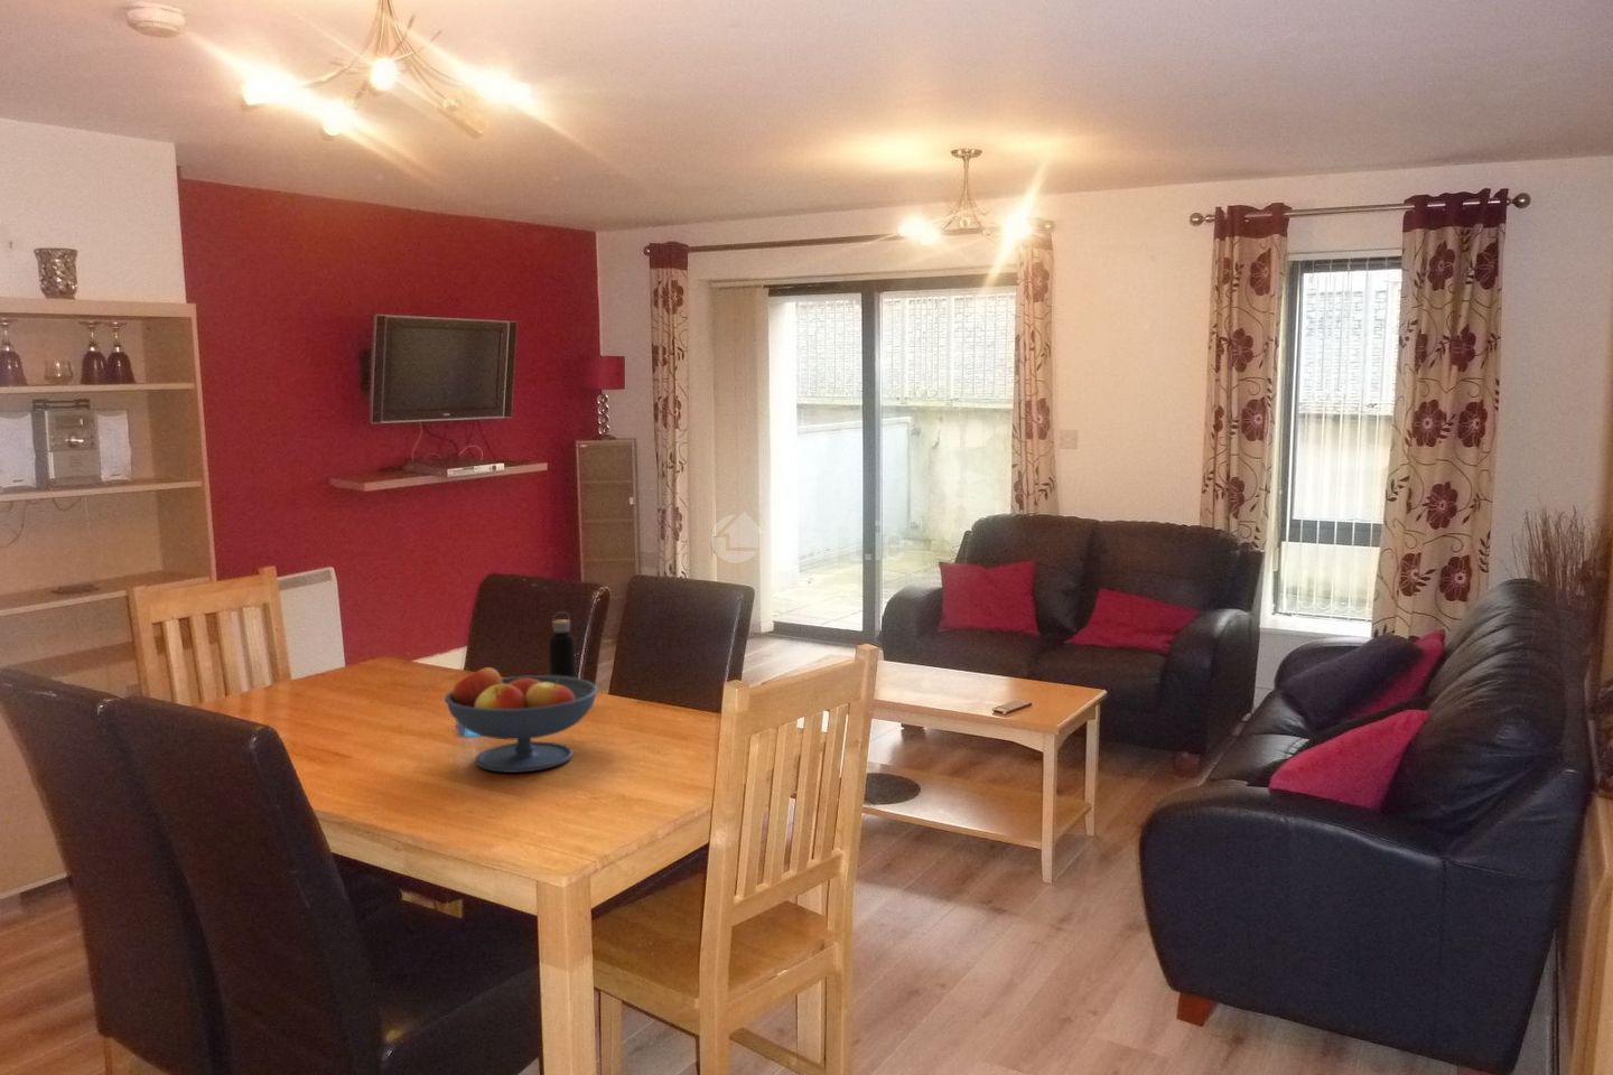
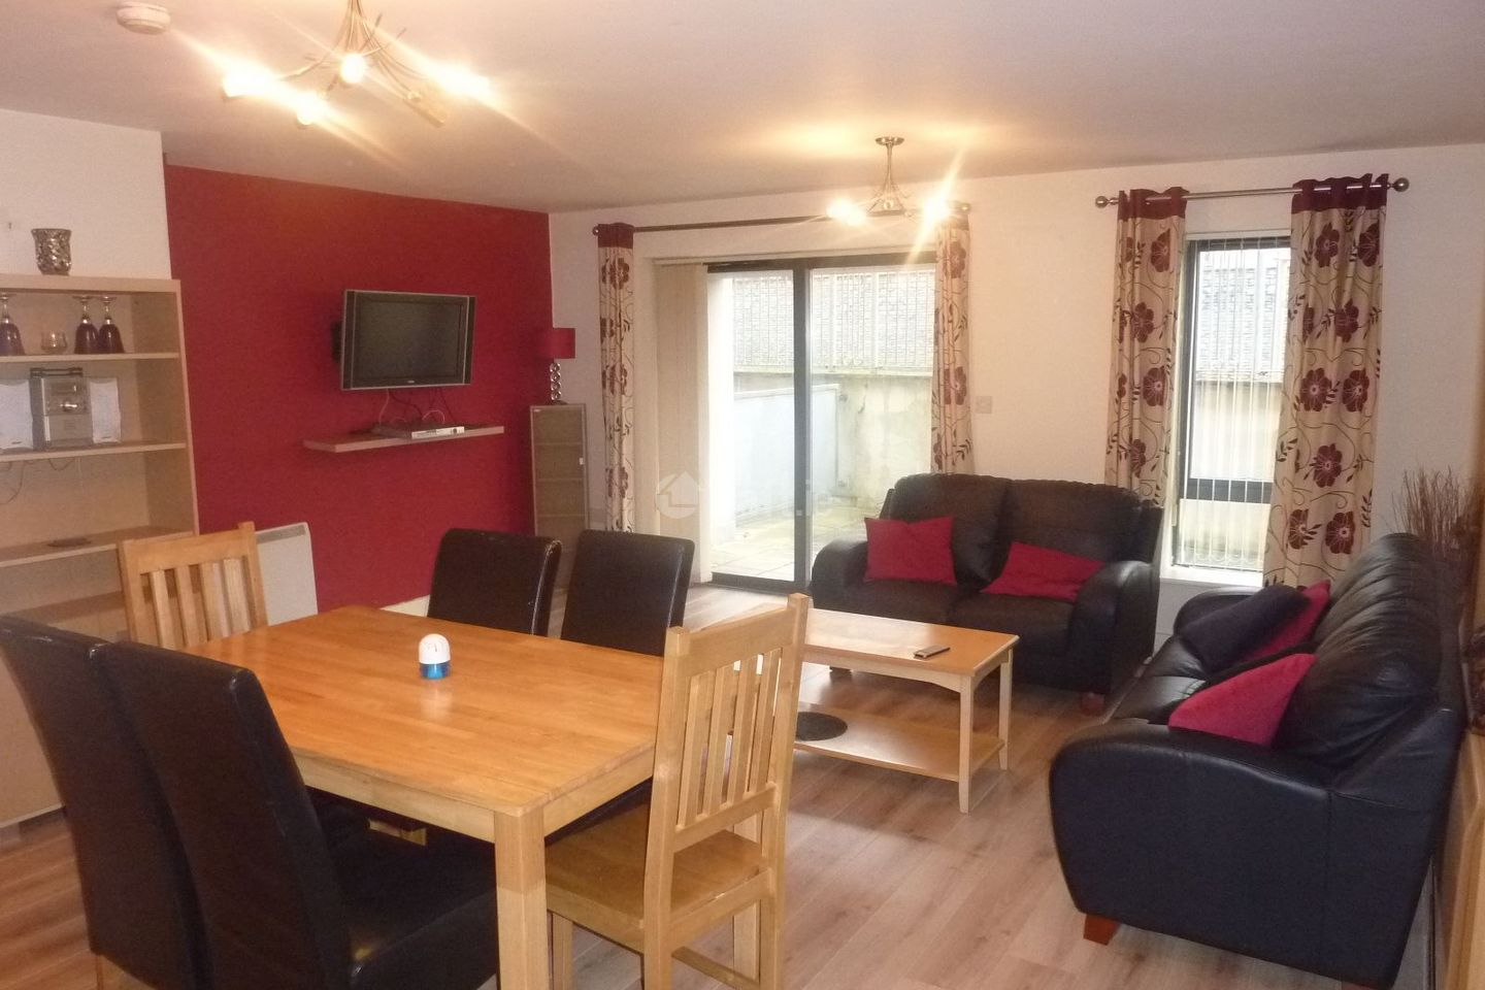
- fruit bowl (523, 714)
- water bottle (563, 660)
